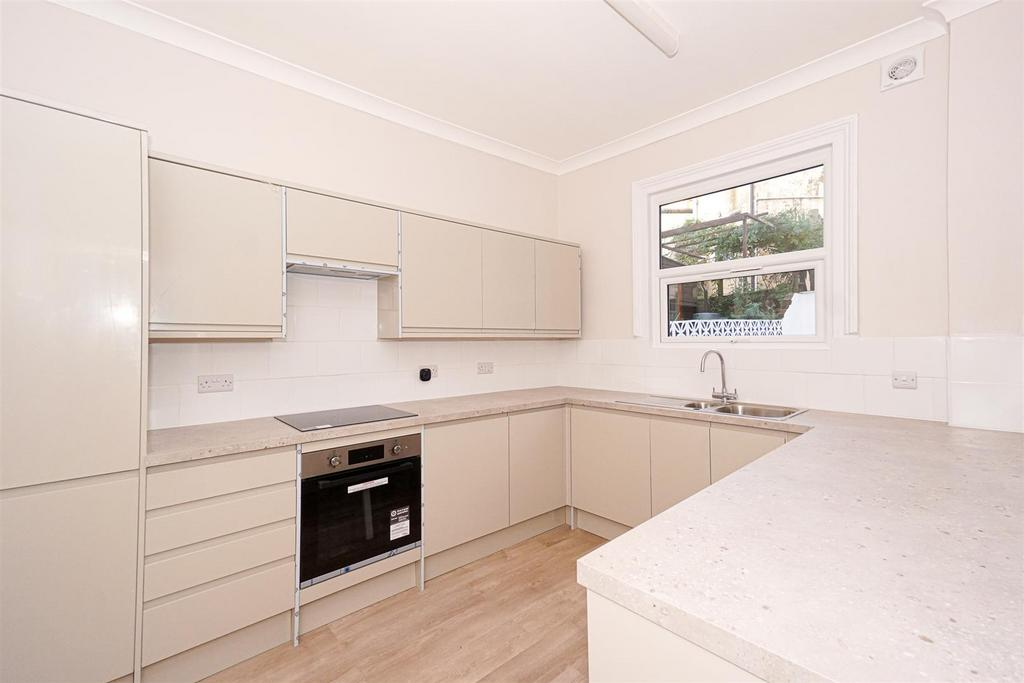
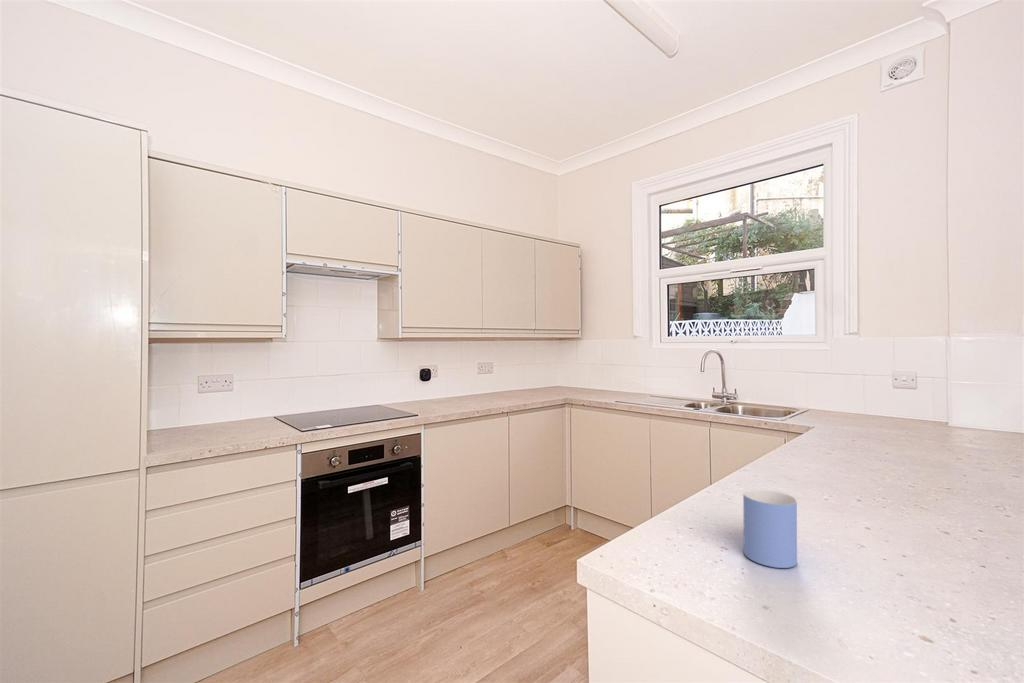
+ mug (774, 523)
